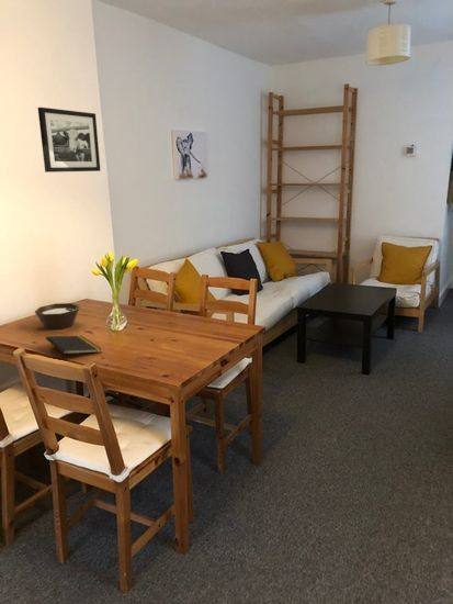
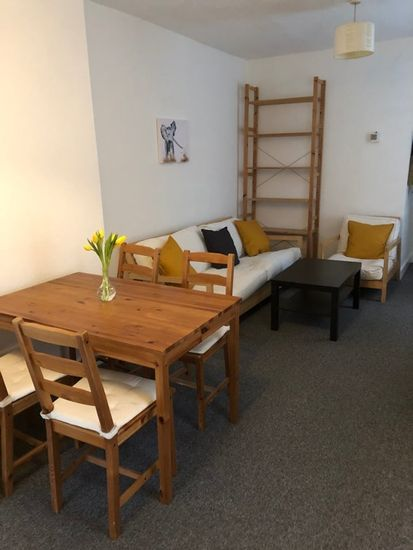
- picture frame (71, 141)
- bowl (58, 316)
- notepad (72, 344)
